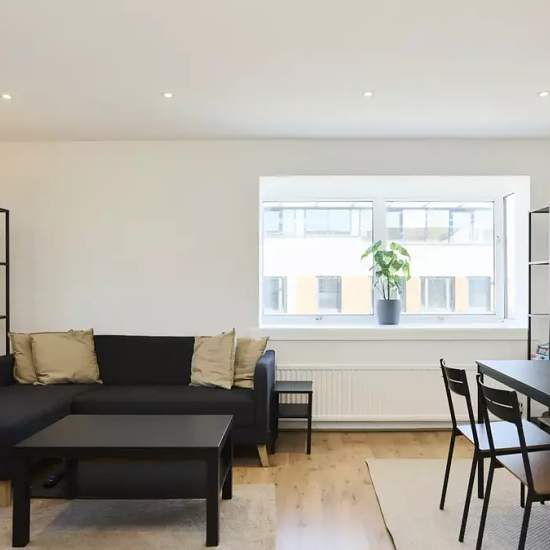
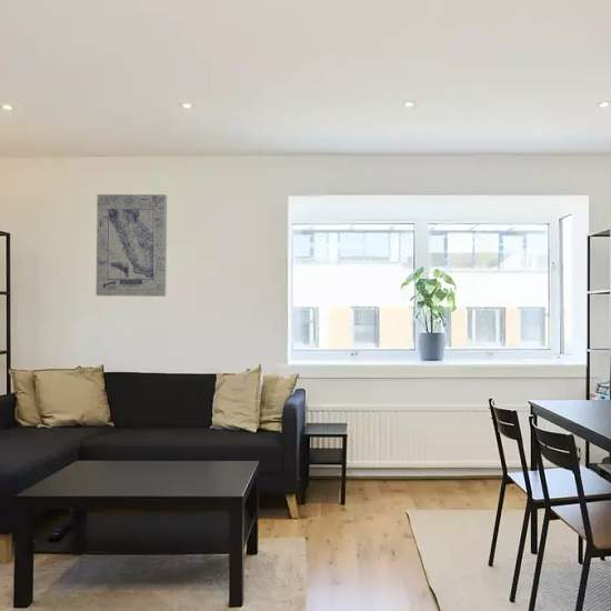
+ wall art (131, 244)
